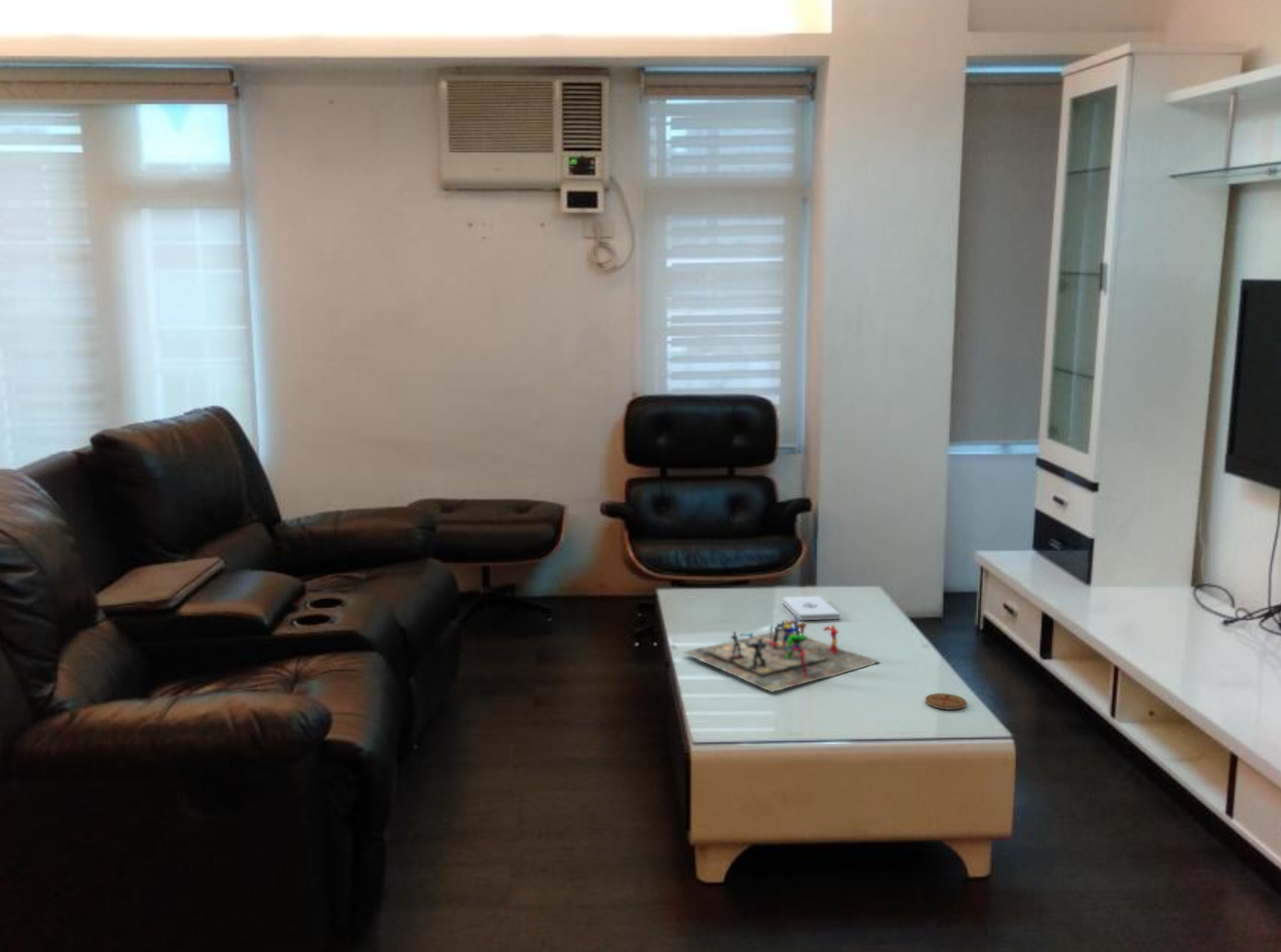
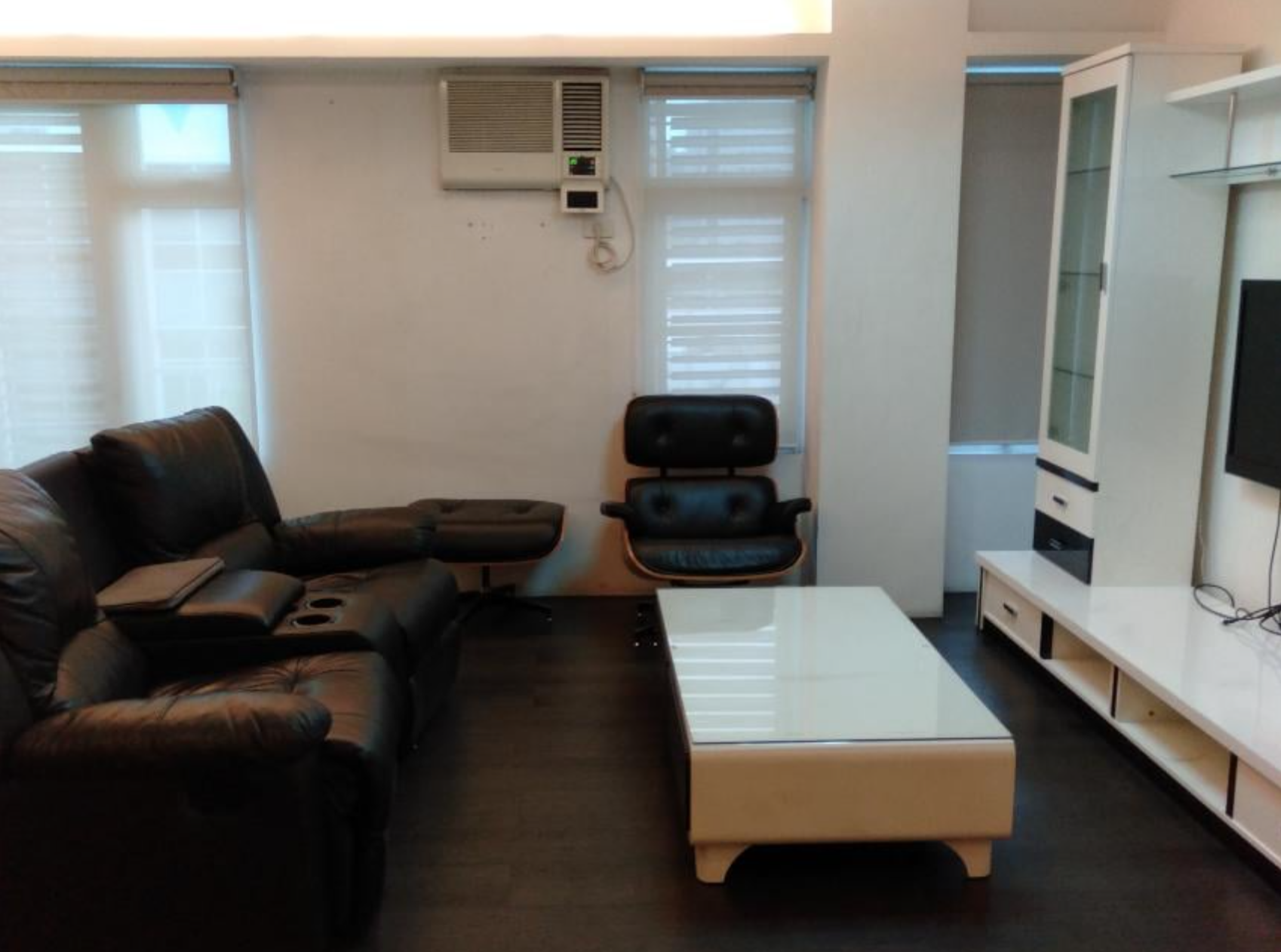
- notepad (809, 607)
- coaster (945, 701)
- board game (781, 641)
